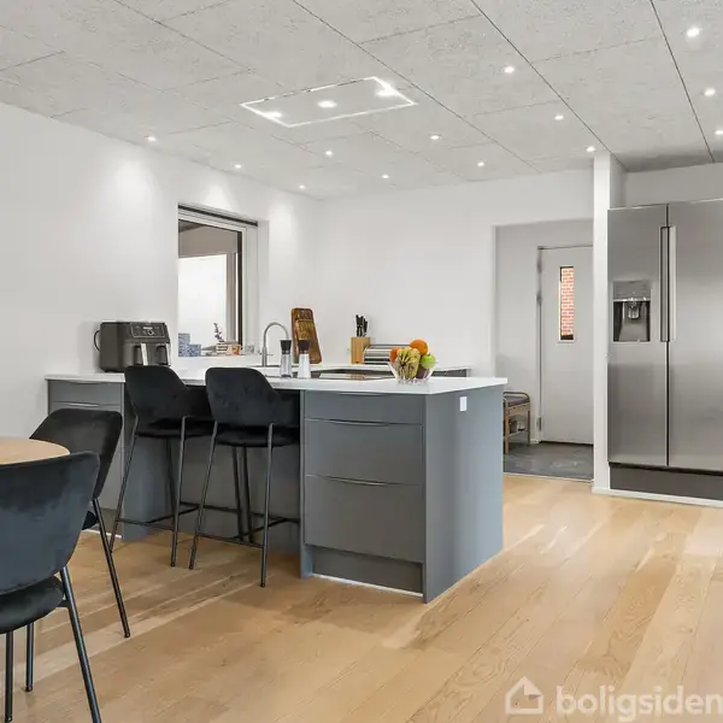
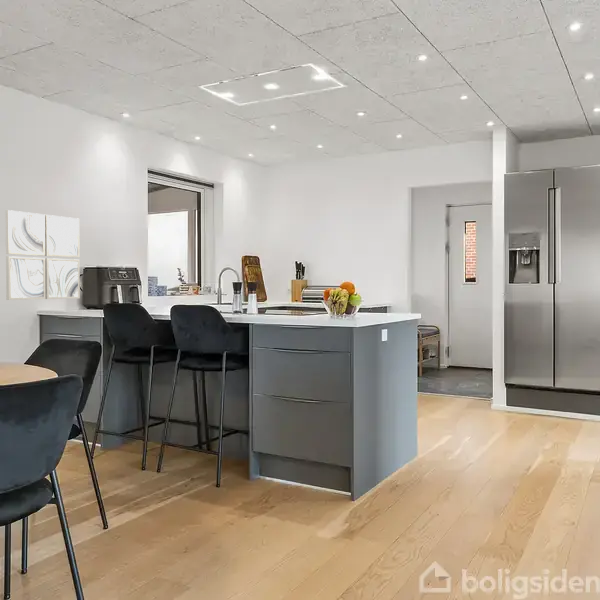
+ wall art (44, 258)
